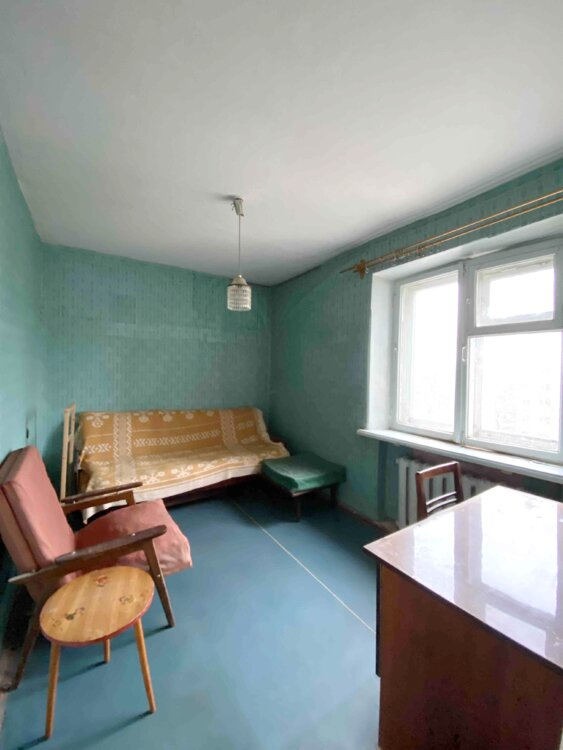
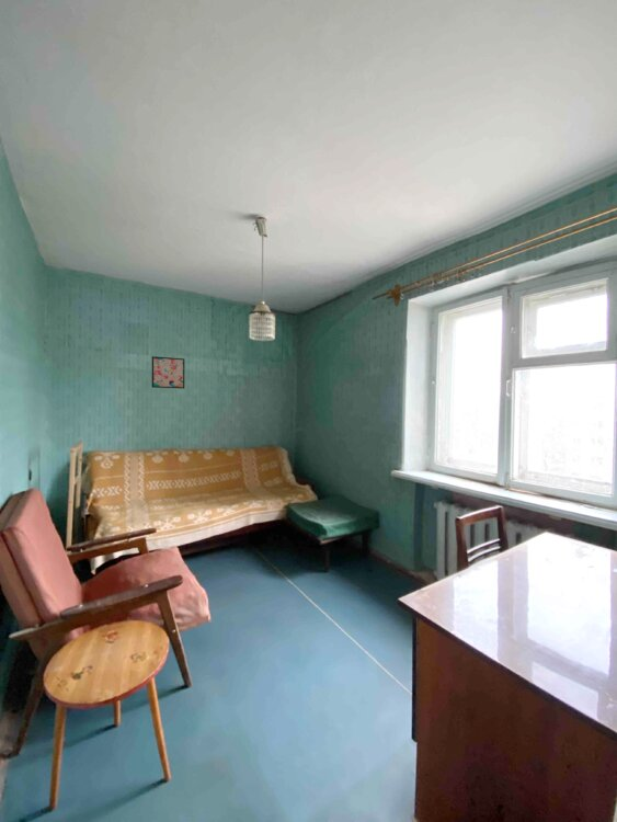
+ wall art (168, 373)
